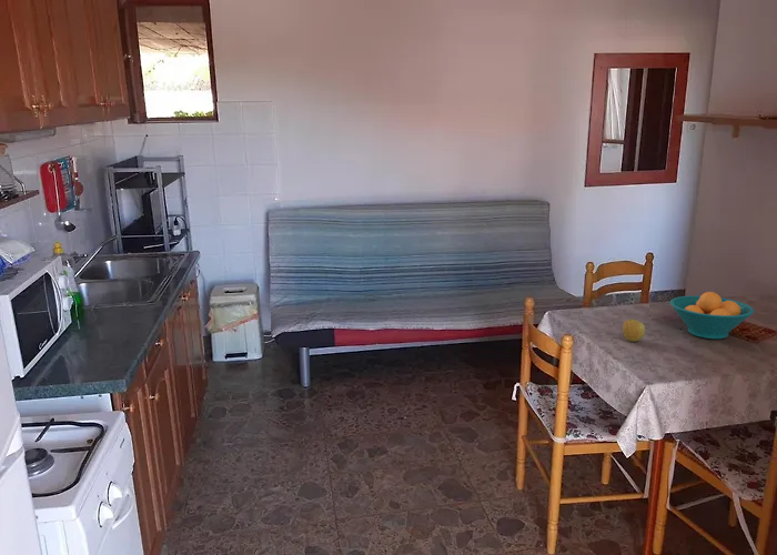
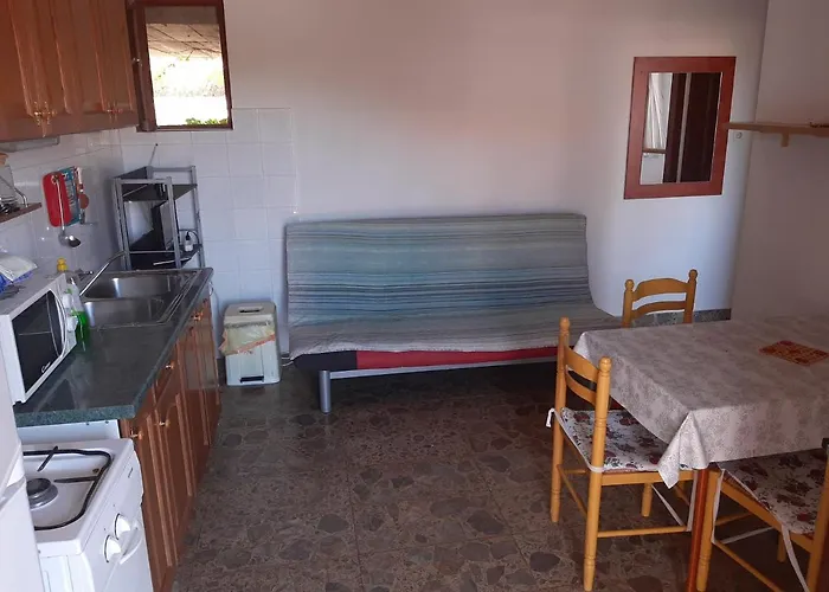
- fruit bowl (709, 313)
- apple (633, 330)
